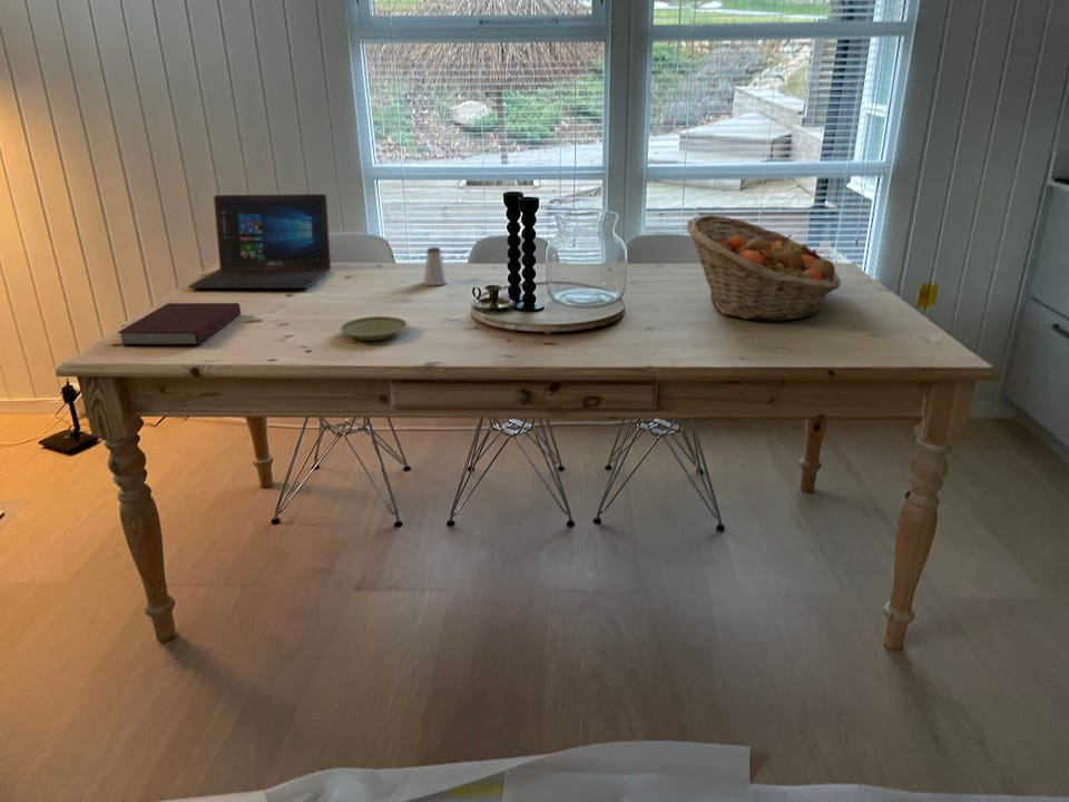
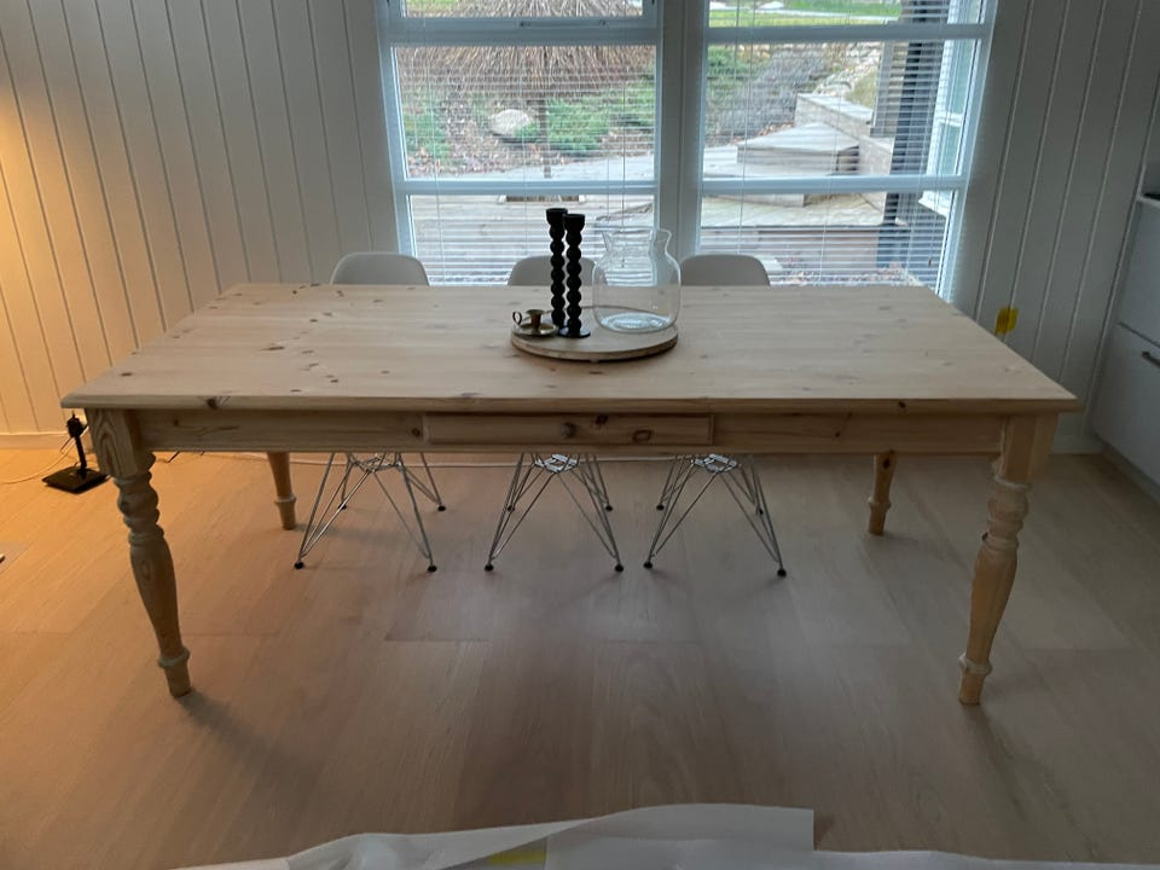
- laptop (258, 241)
- plate (374, 329)
- saltshaker (434, 265)
- fruit basket (761, 263)
- notebook (183, 322)
